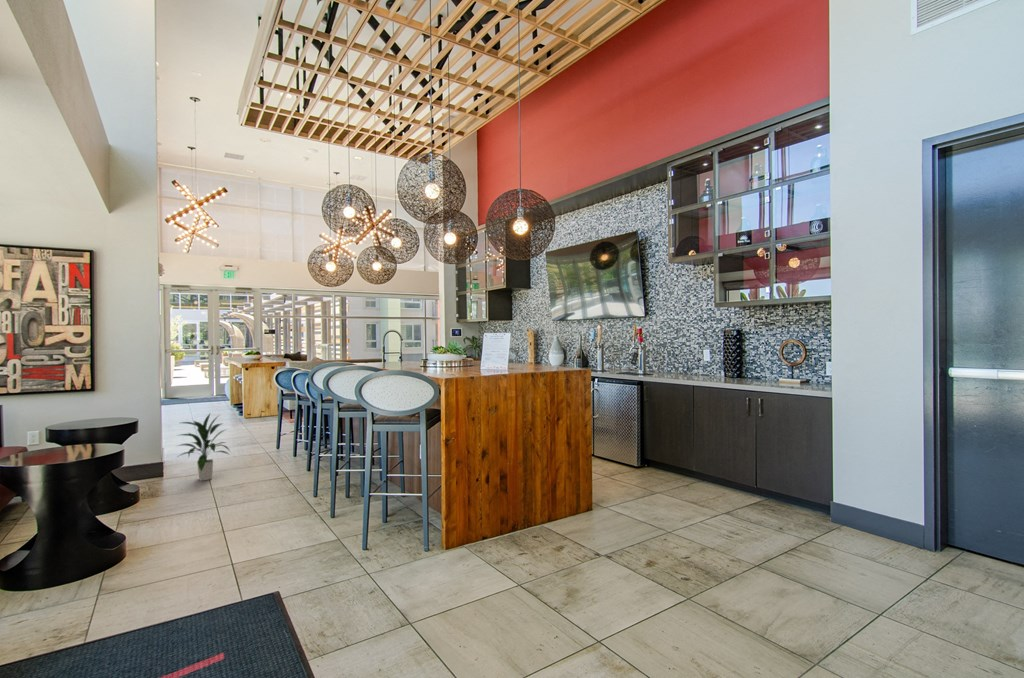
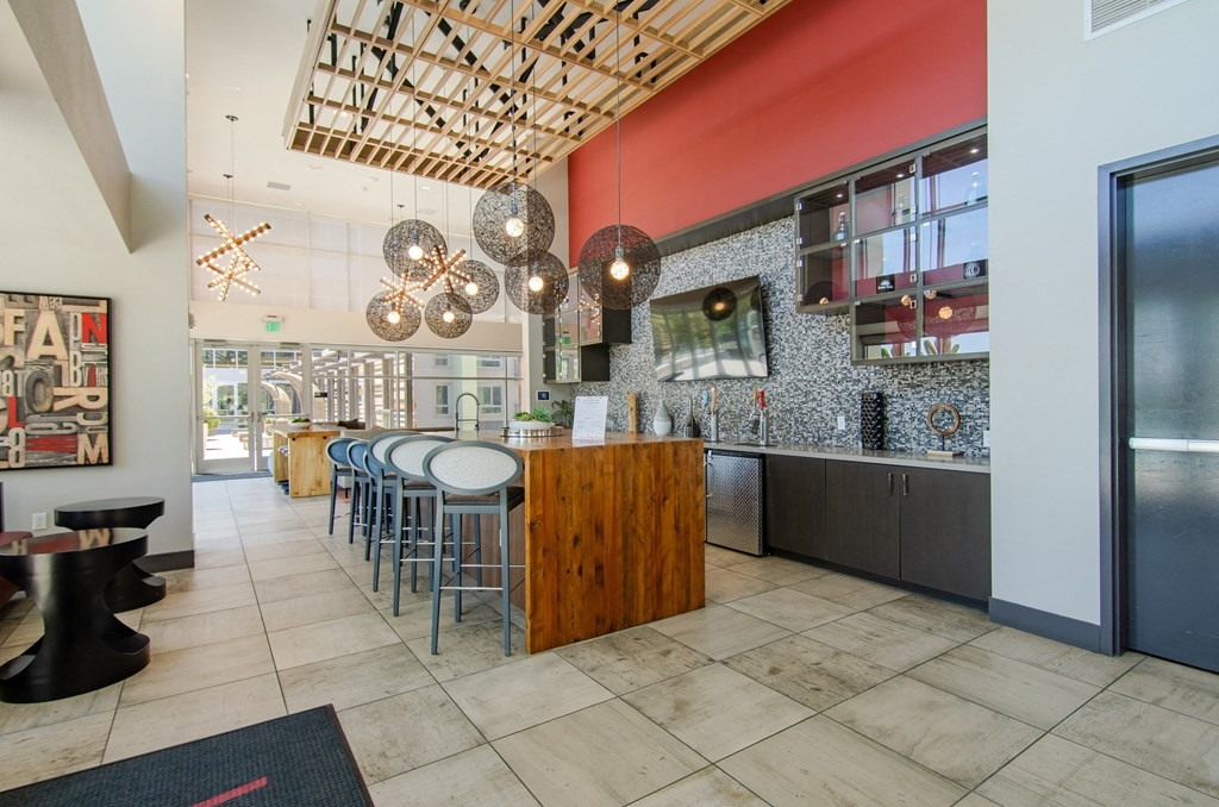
- indoor plant (203, 446)
